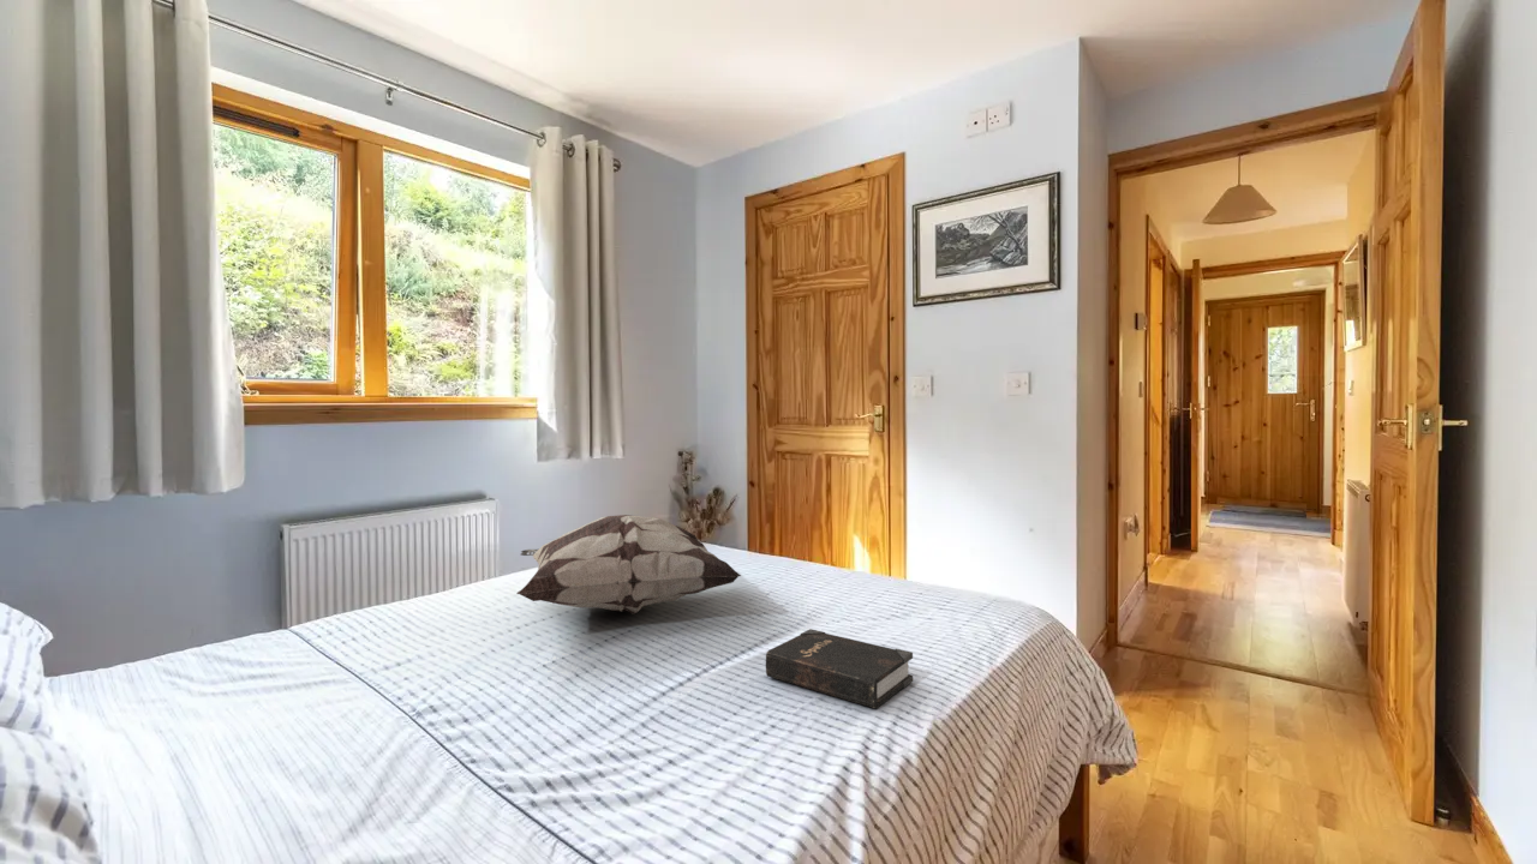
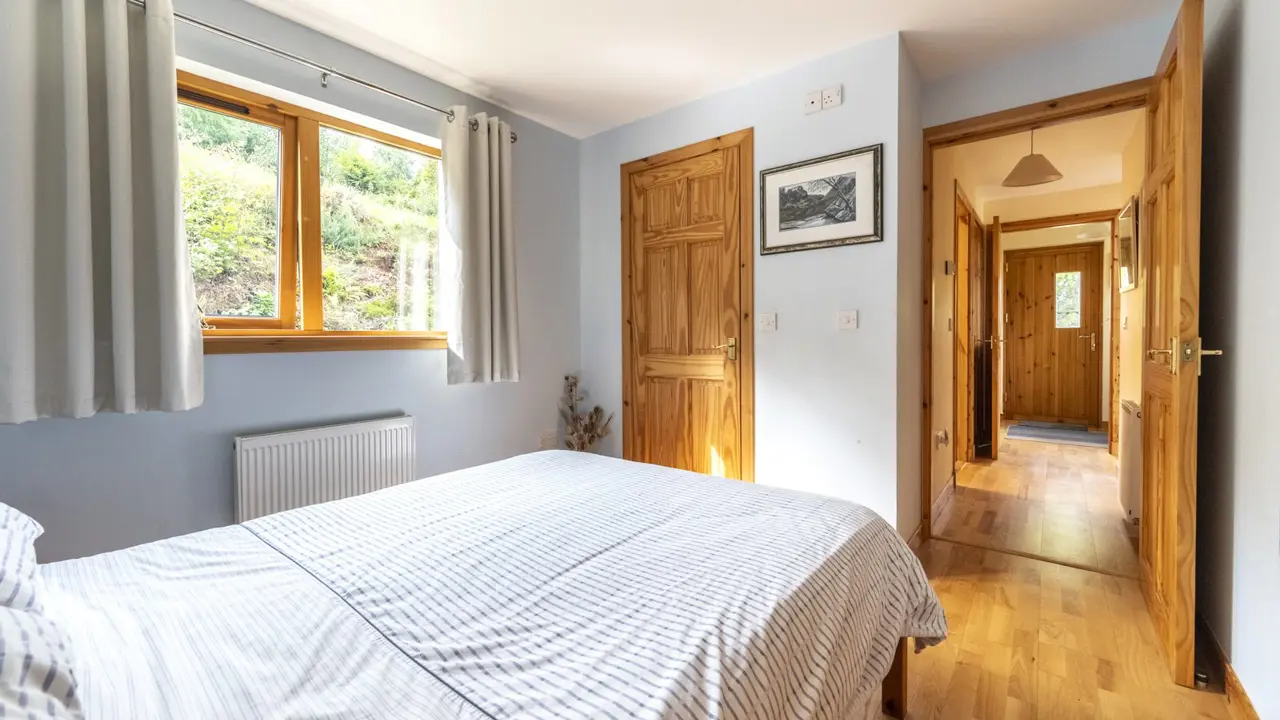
- hardback book (838, 665)
- decorative pillow (621, 562)
